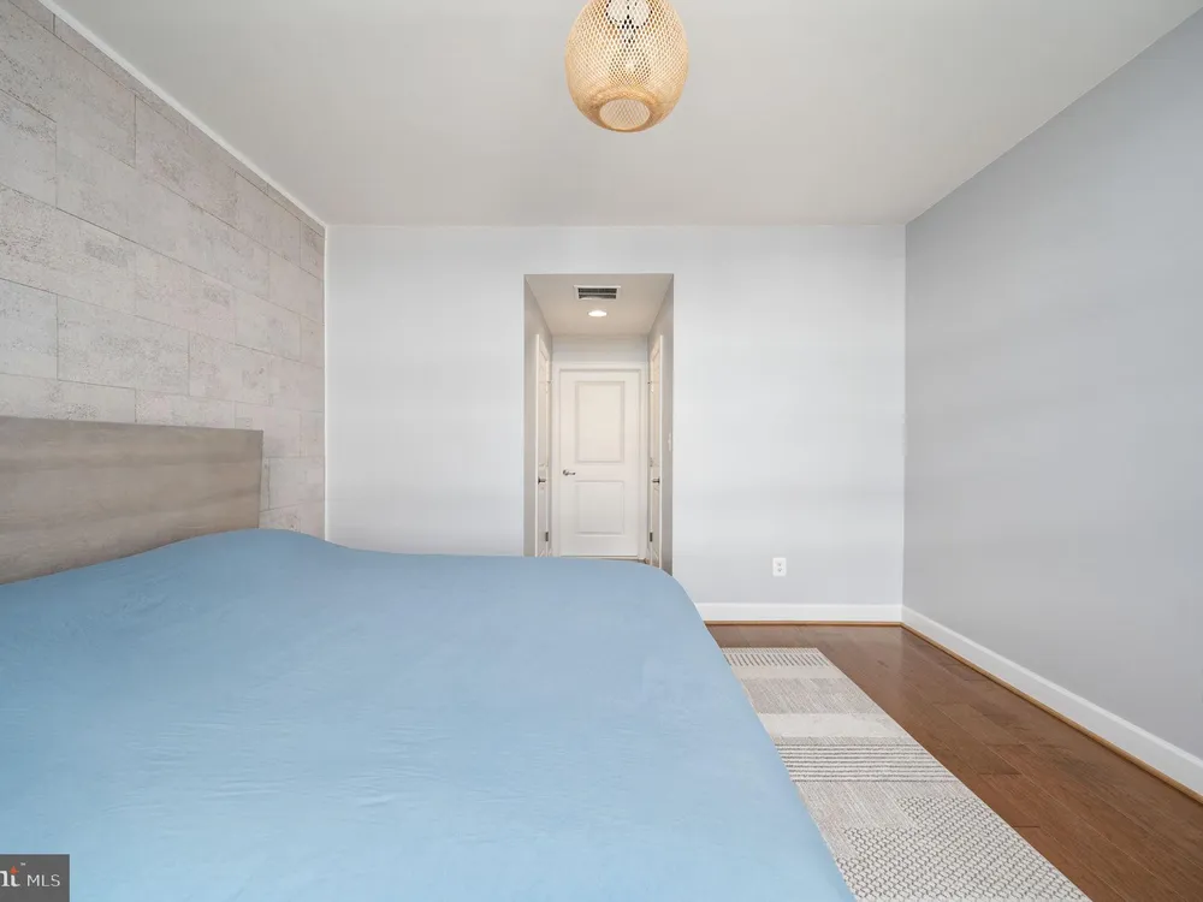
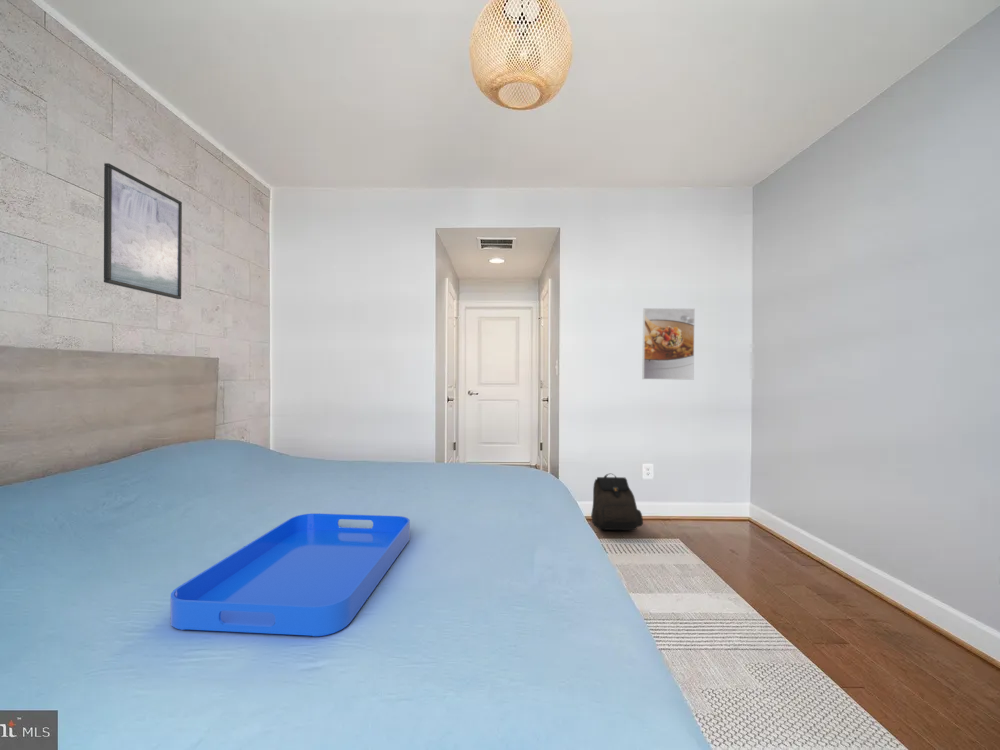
+ backpack (613, 500)
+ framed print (668, 344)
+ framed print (146, 238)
+ serving tray (314, 560)
